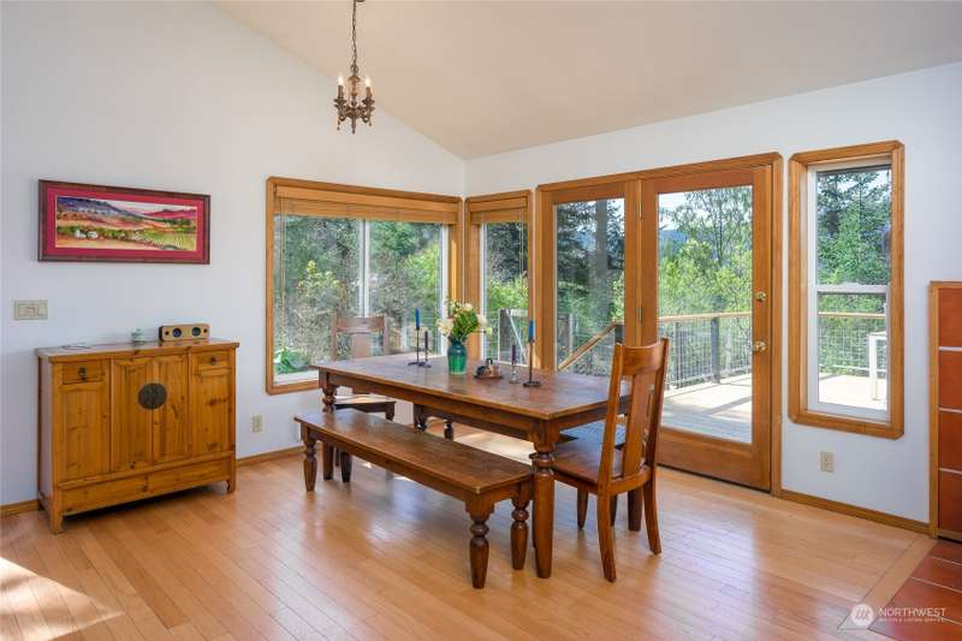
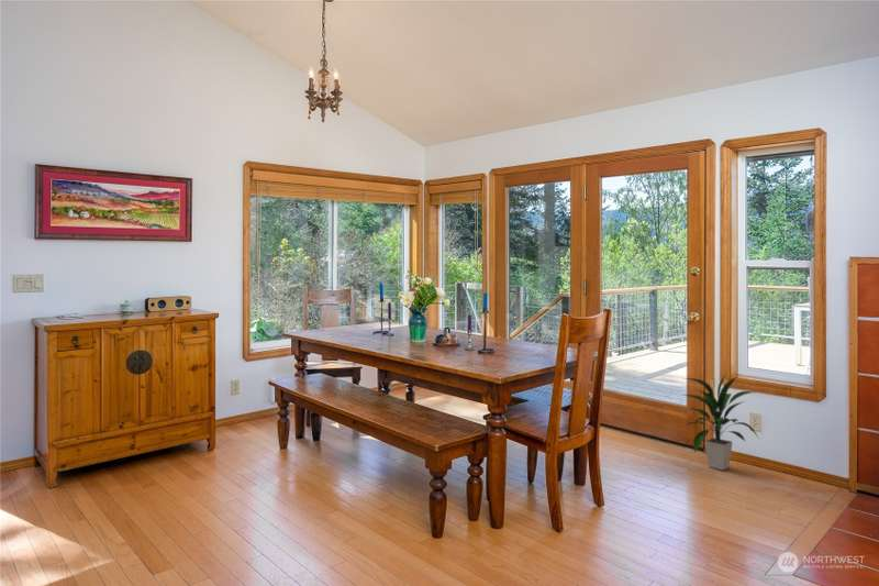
+ indoor plant (714, 419)
